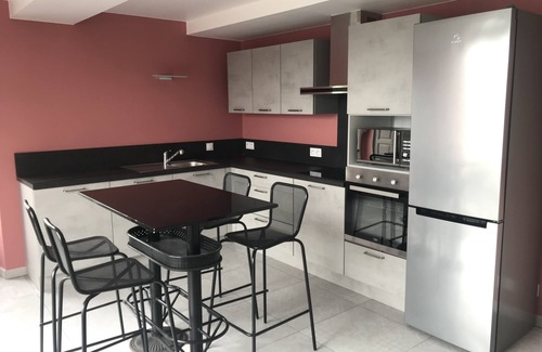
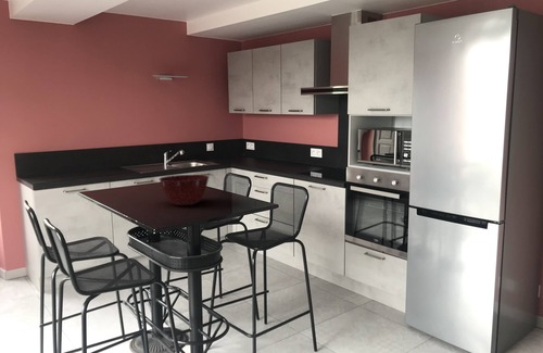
+ mixing bowl (185, 190)
